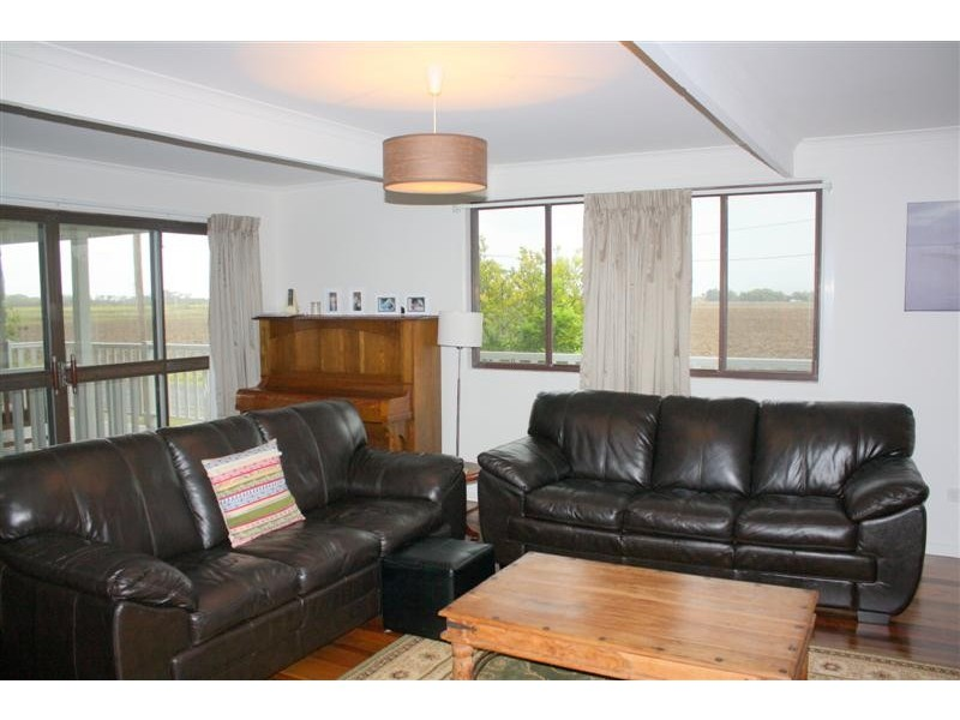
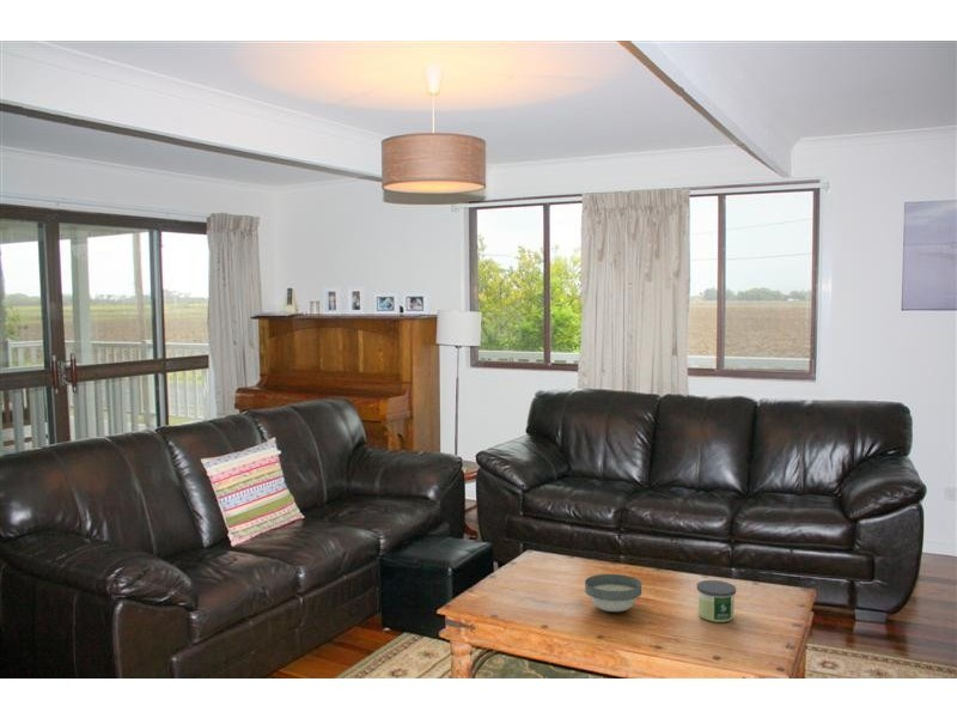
+ bowl (612, 595)
+ candle (715, 601)
